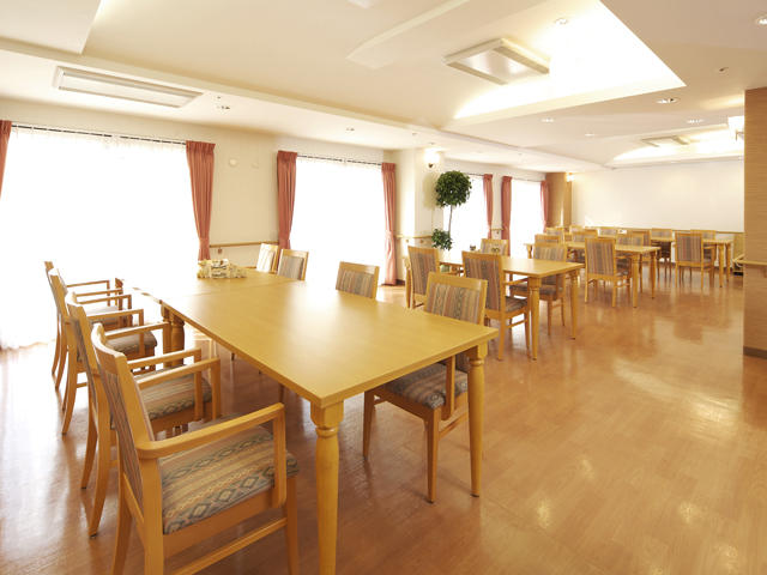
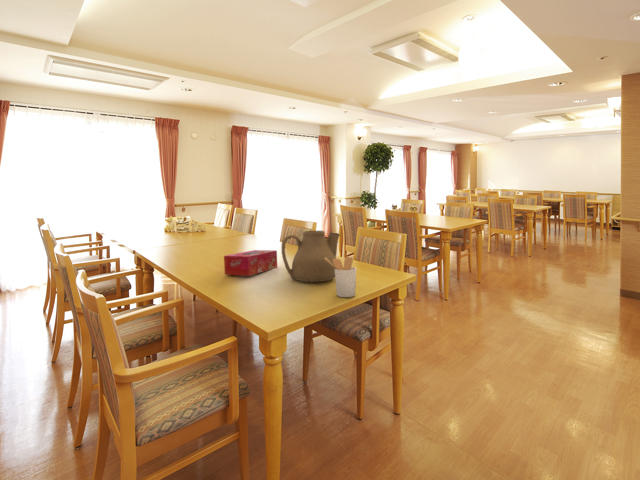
+ utensil holder (340, 275)
+ tissue box (252, 261)
+ teapot (312, 255)
